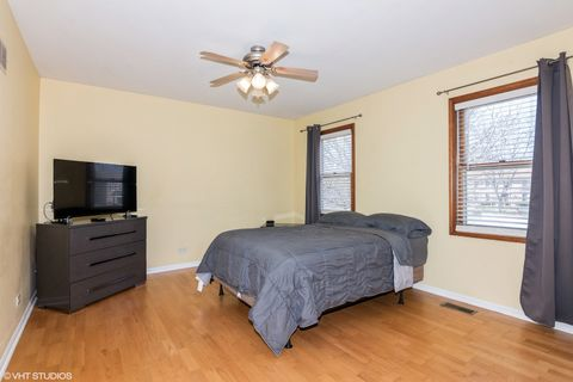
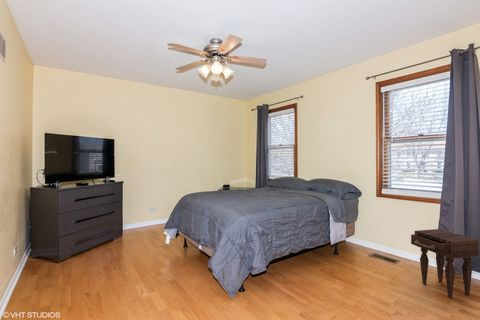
+ nightstand (439, 262)
